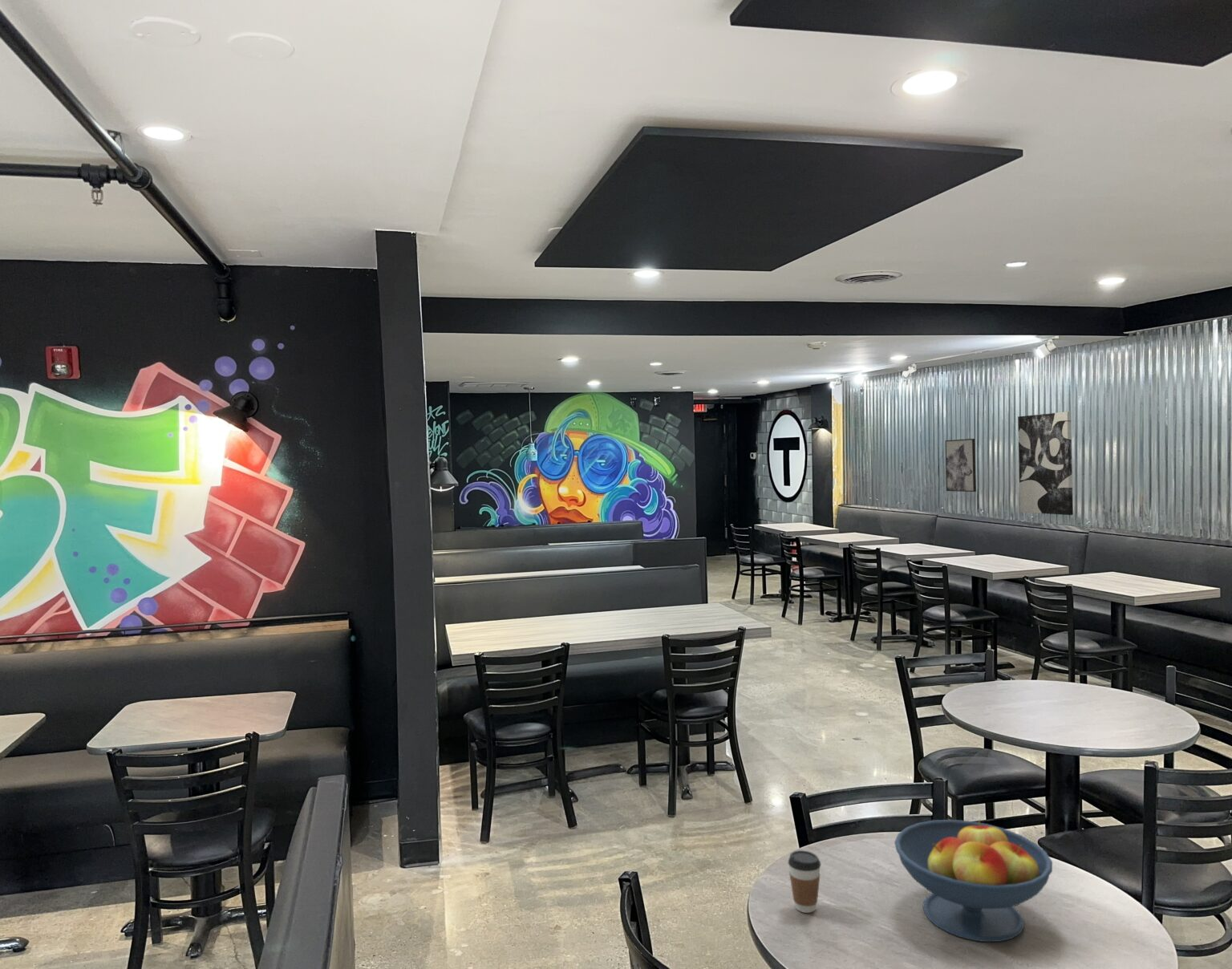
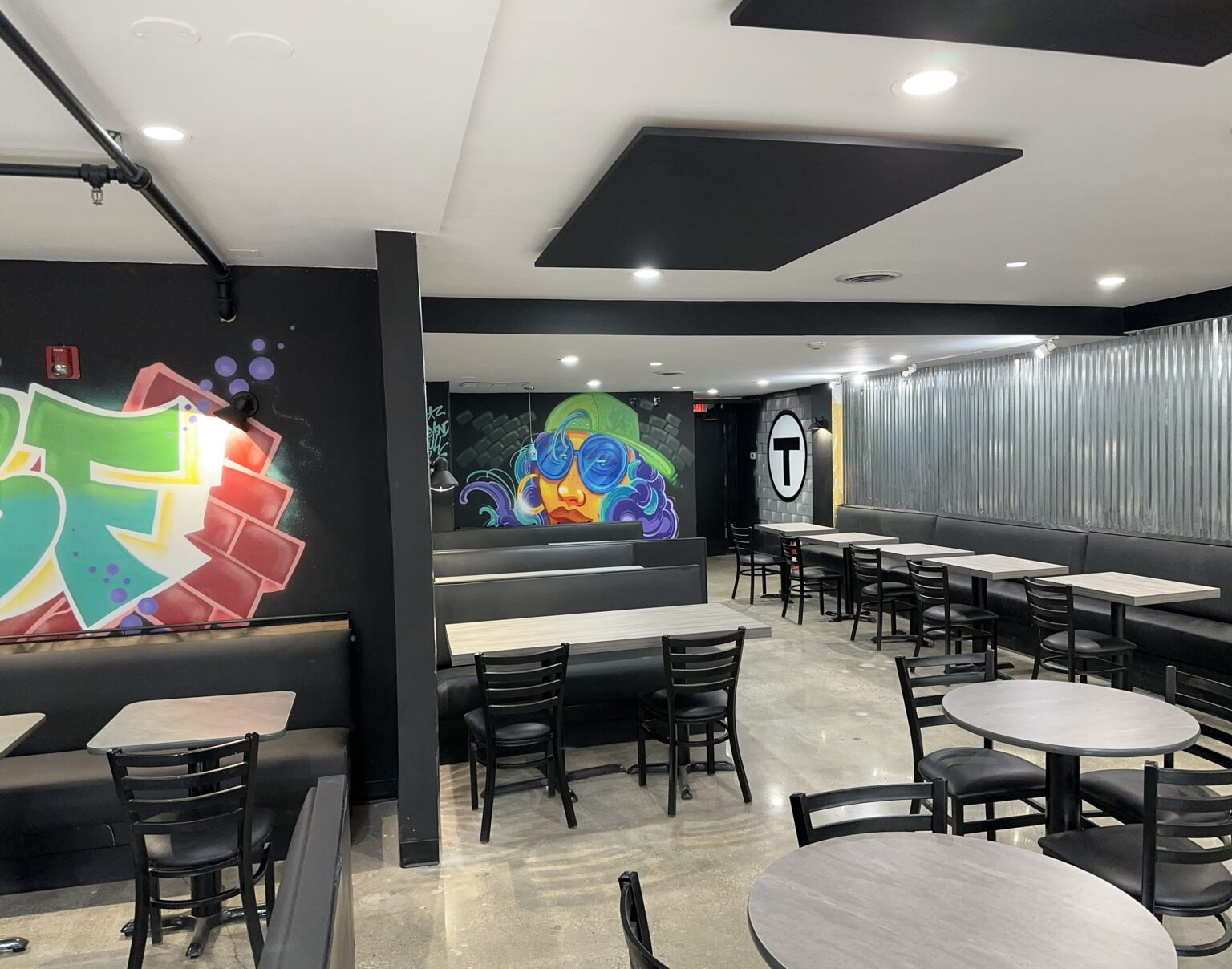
- wall art (960, 465)
- coffee cup (804, 882)
- fruit bowl (971, 871)
- wall art (1044, 464)
